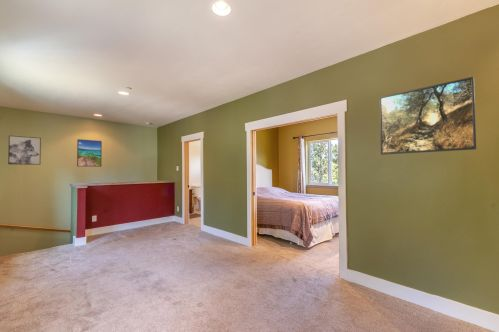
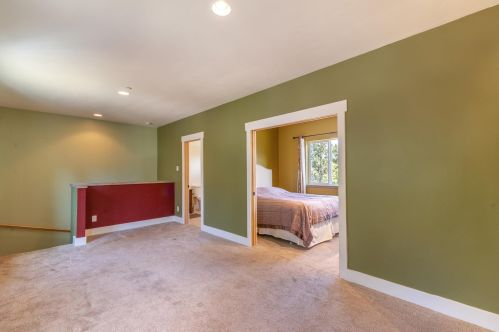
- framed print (89, 153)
- wall art (25, 150)
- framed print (421, 120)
